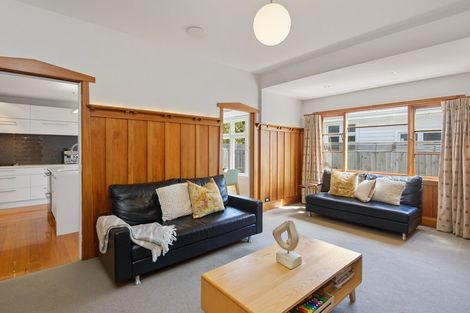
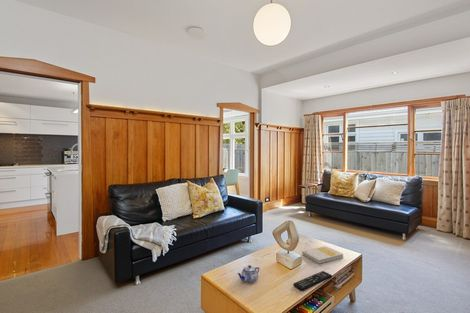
+ remote control (313, 279)
+ book (322, 254)
+ teapot (248, 273)
